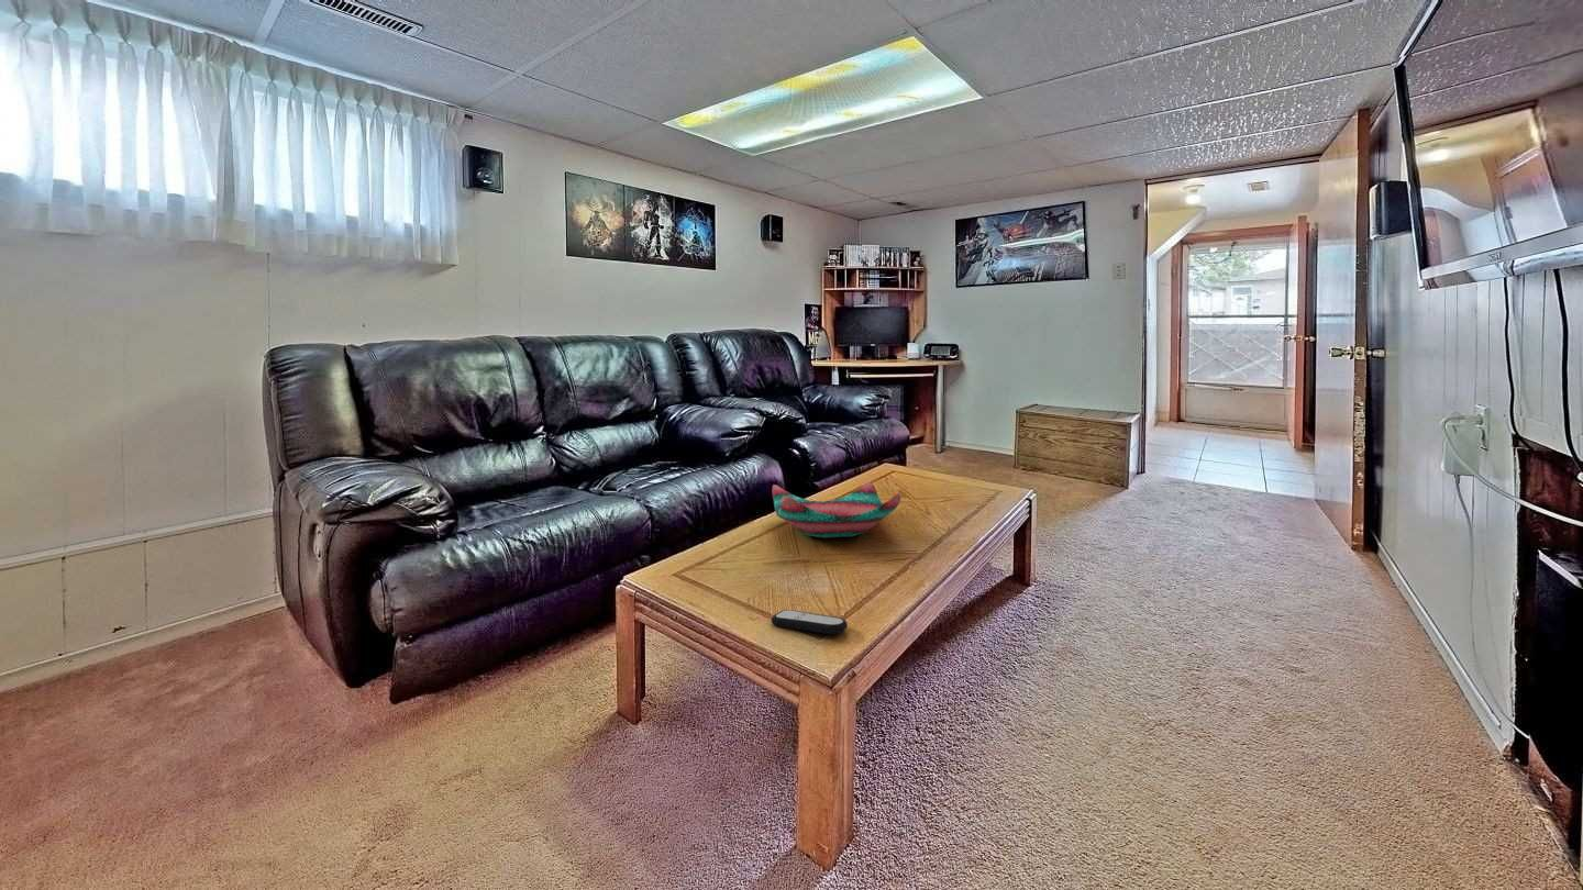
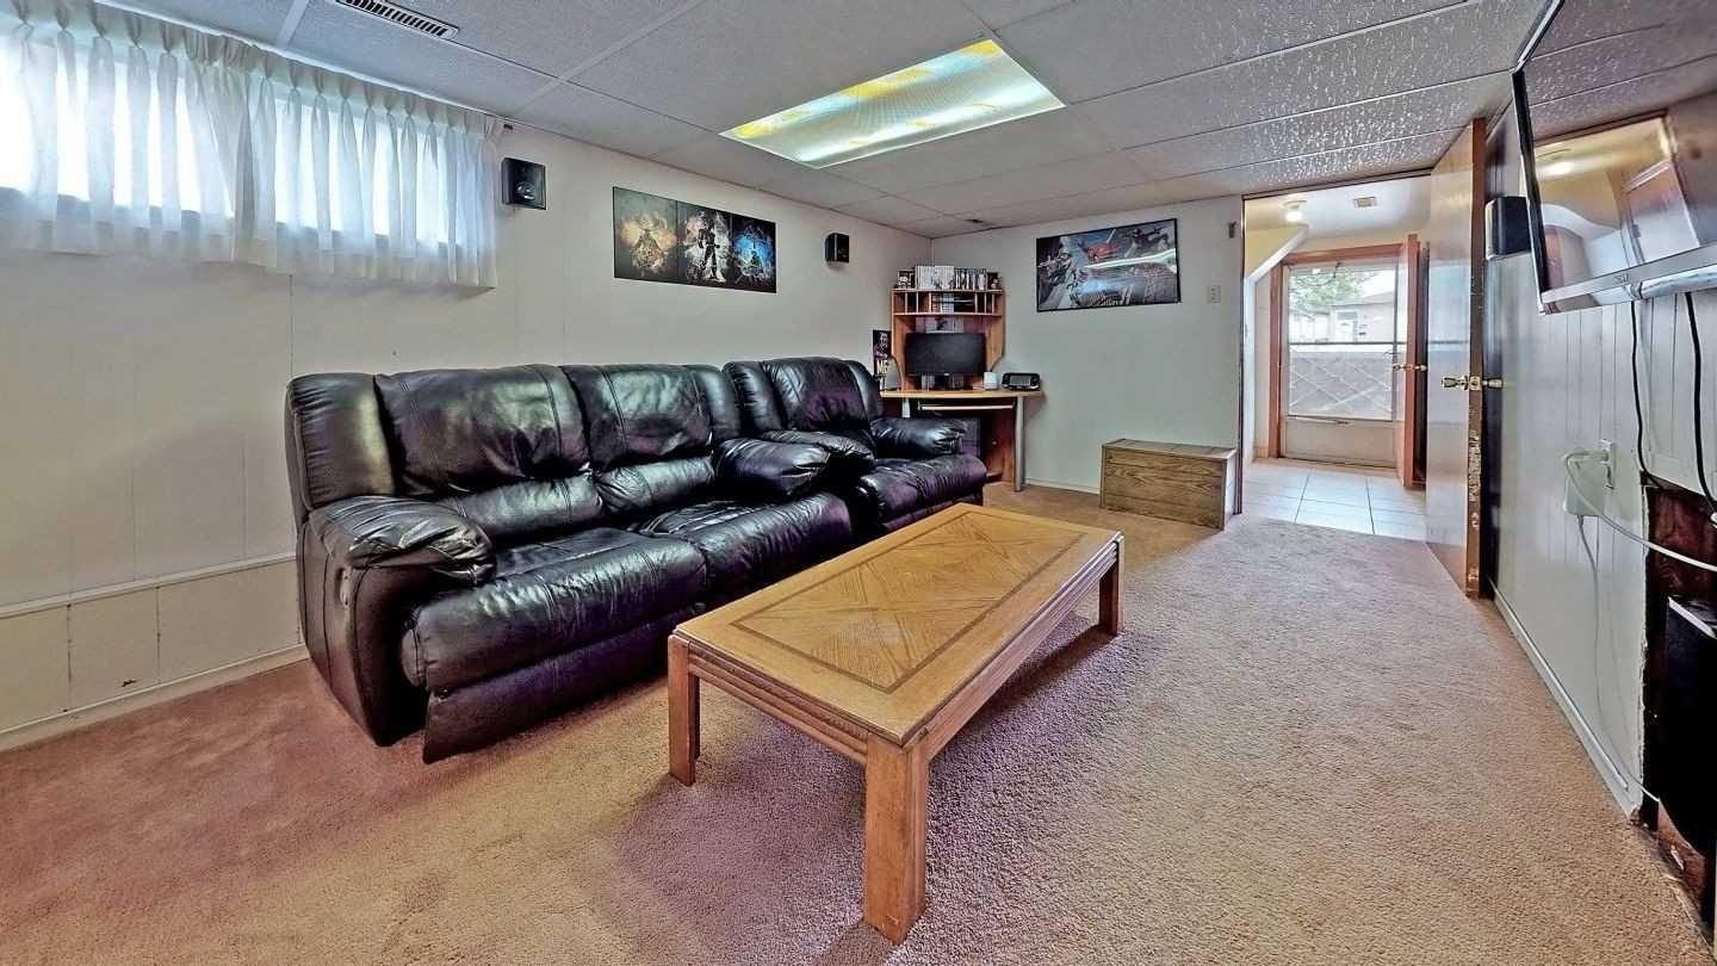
- remote control (809, 621)
- decorative bowl (832, 510)
